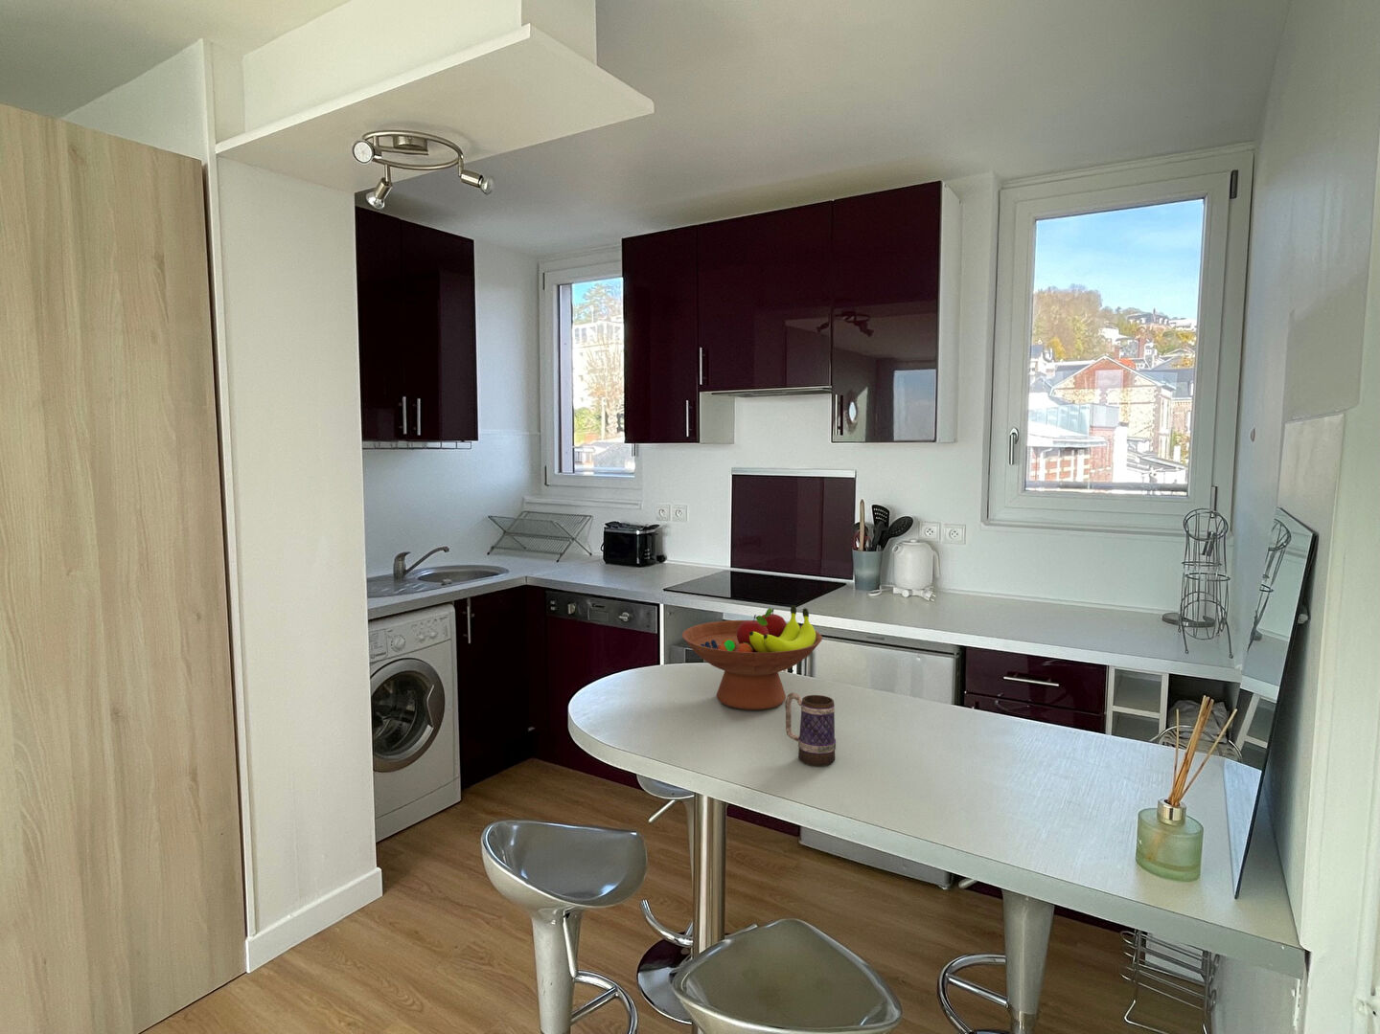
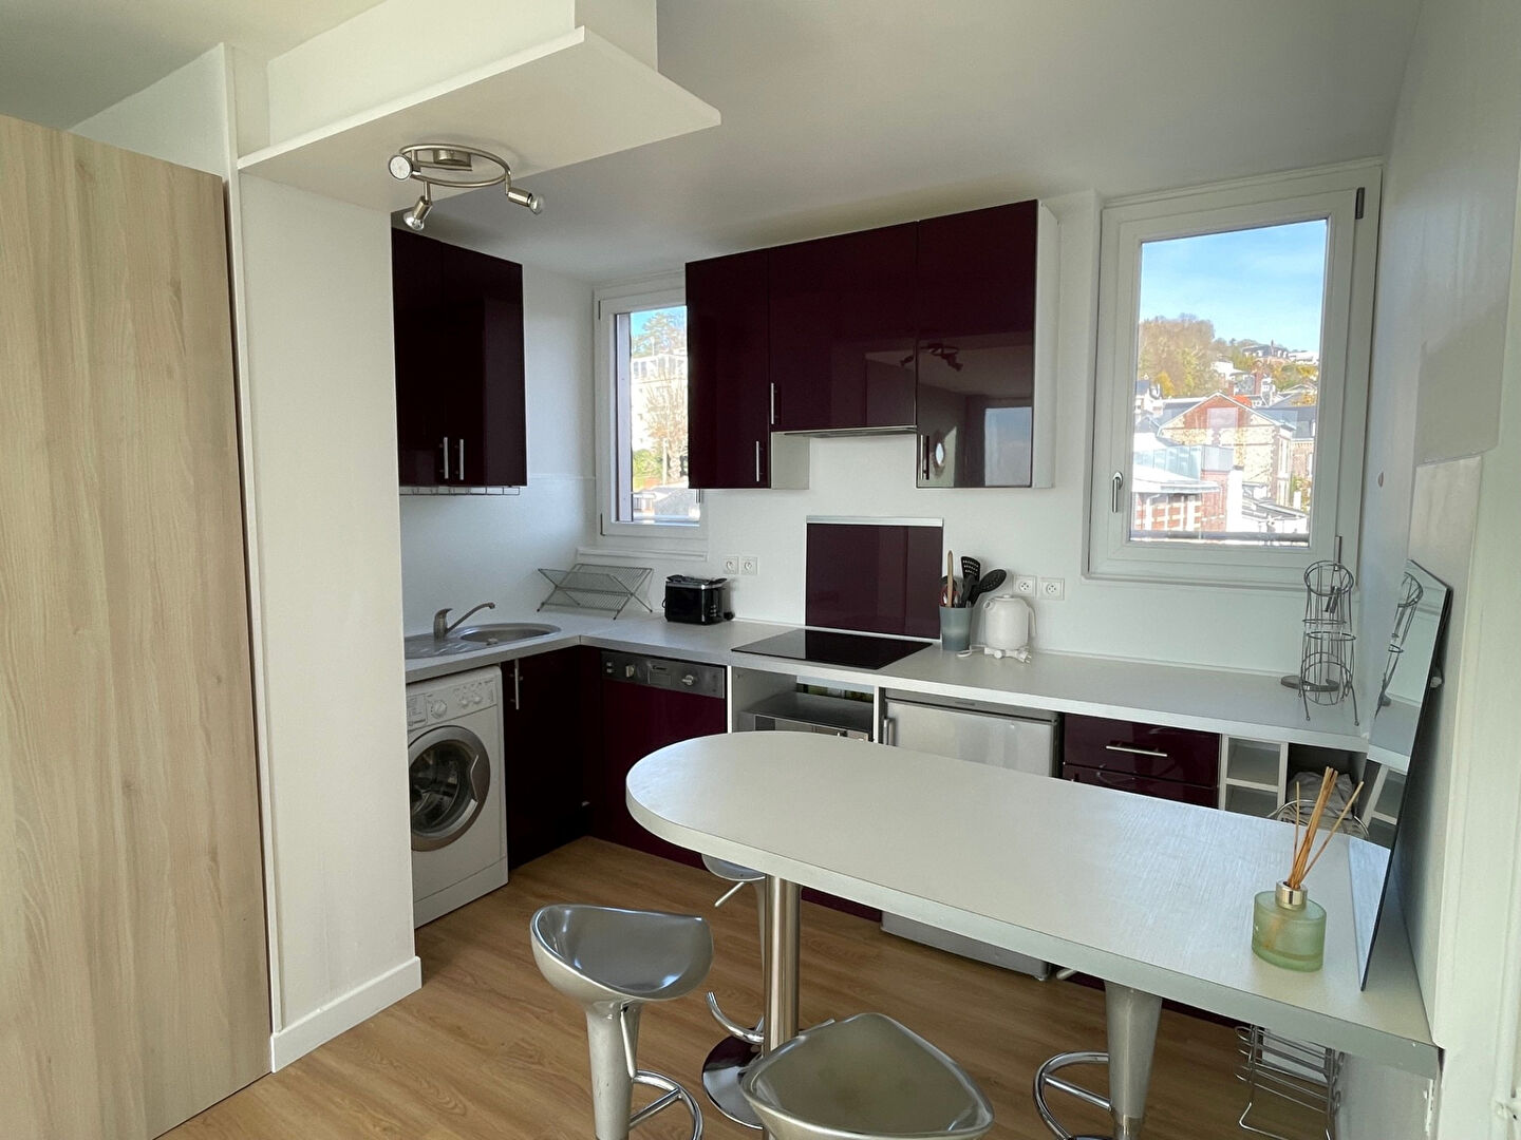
- mug (810, 727)
- fruit bowl (751, 655)
